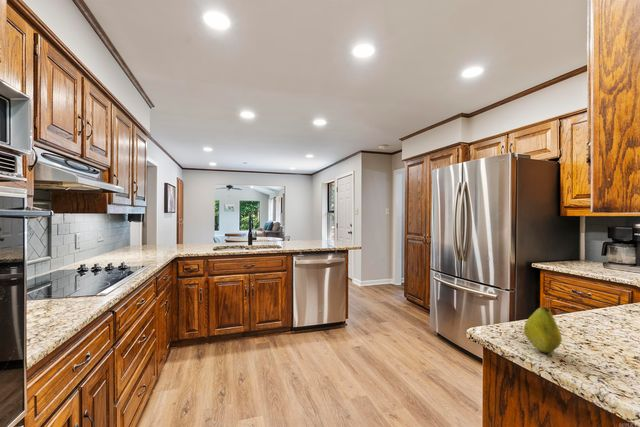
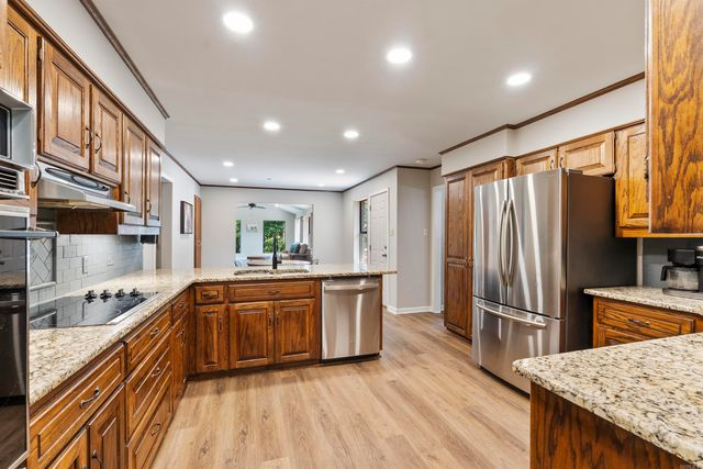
- fruit (542, 327)
